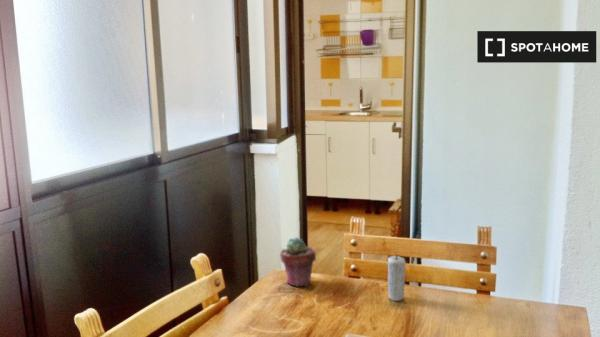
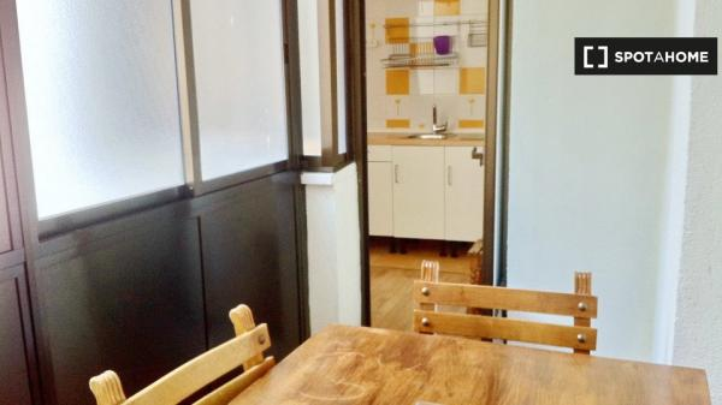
- potted succulent (297, 259)
- candle (396, 273)
